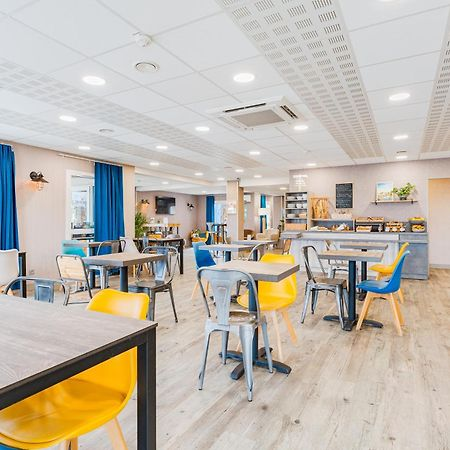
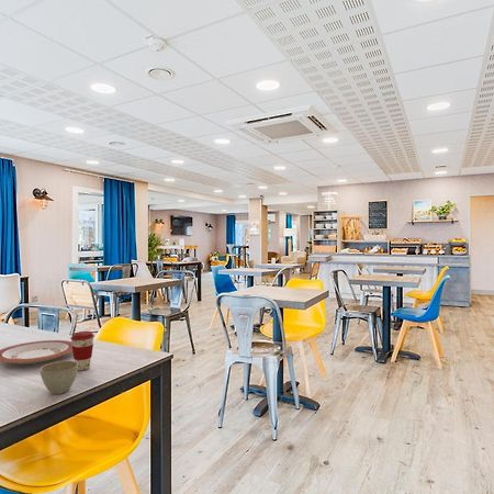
+ plate (36, 352)
+ coffee cup (82, 350)
+ flower pot (59, 378)
